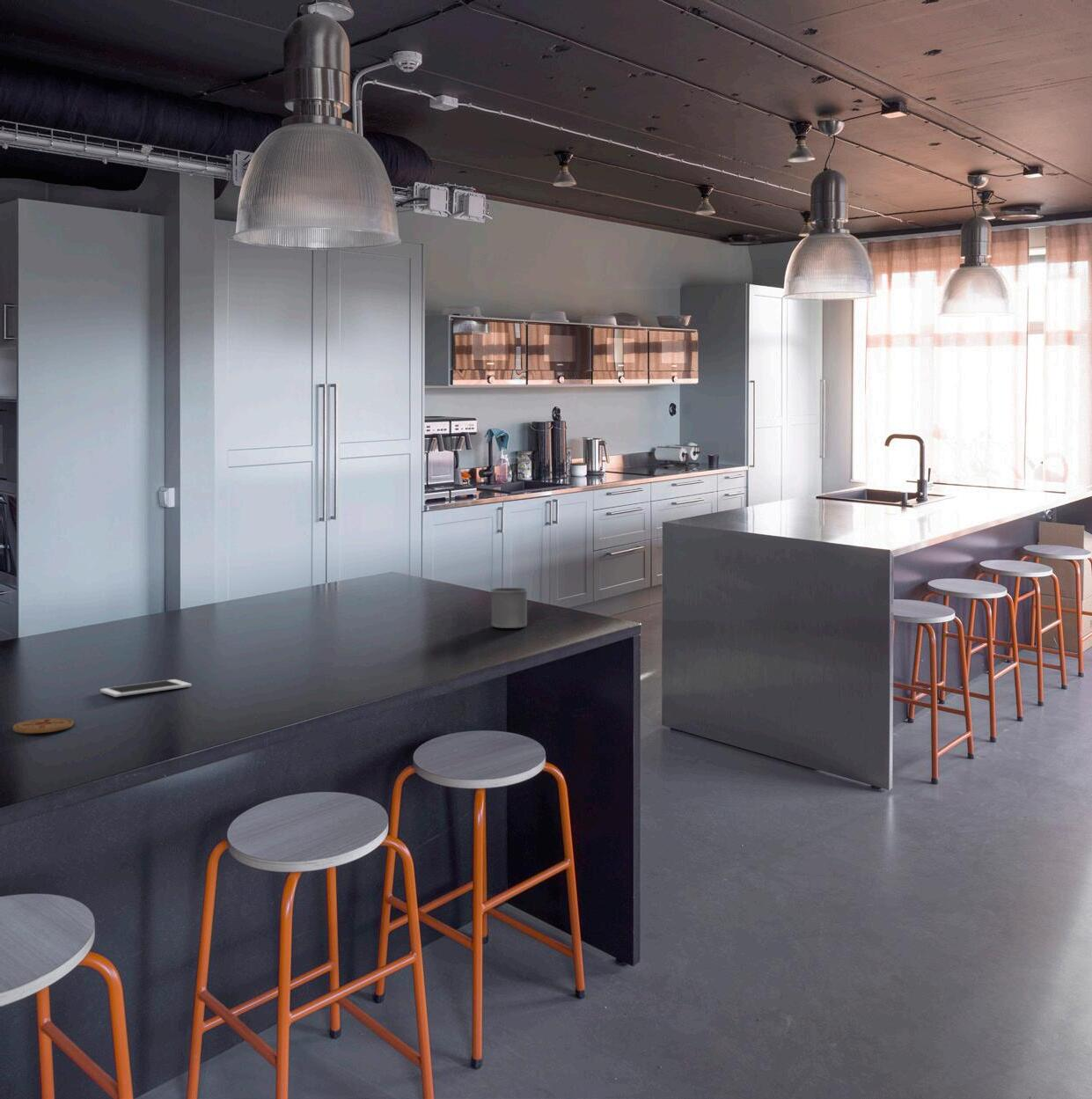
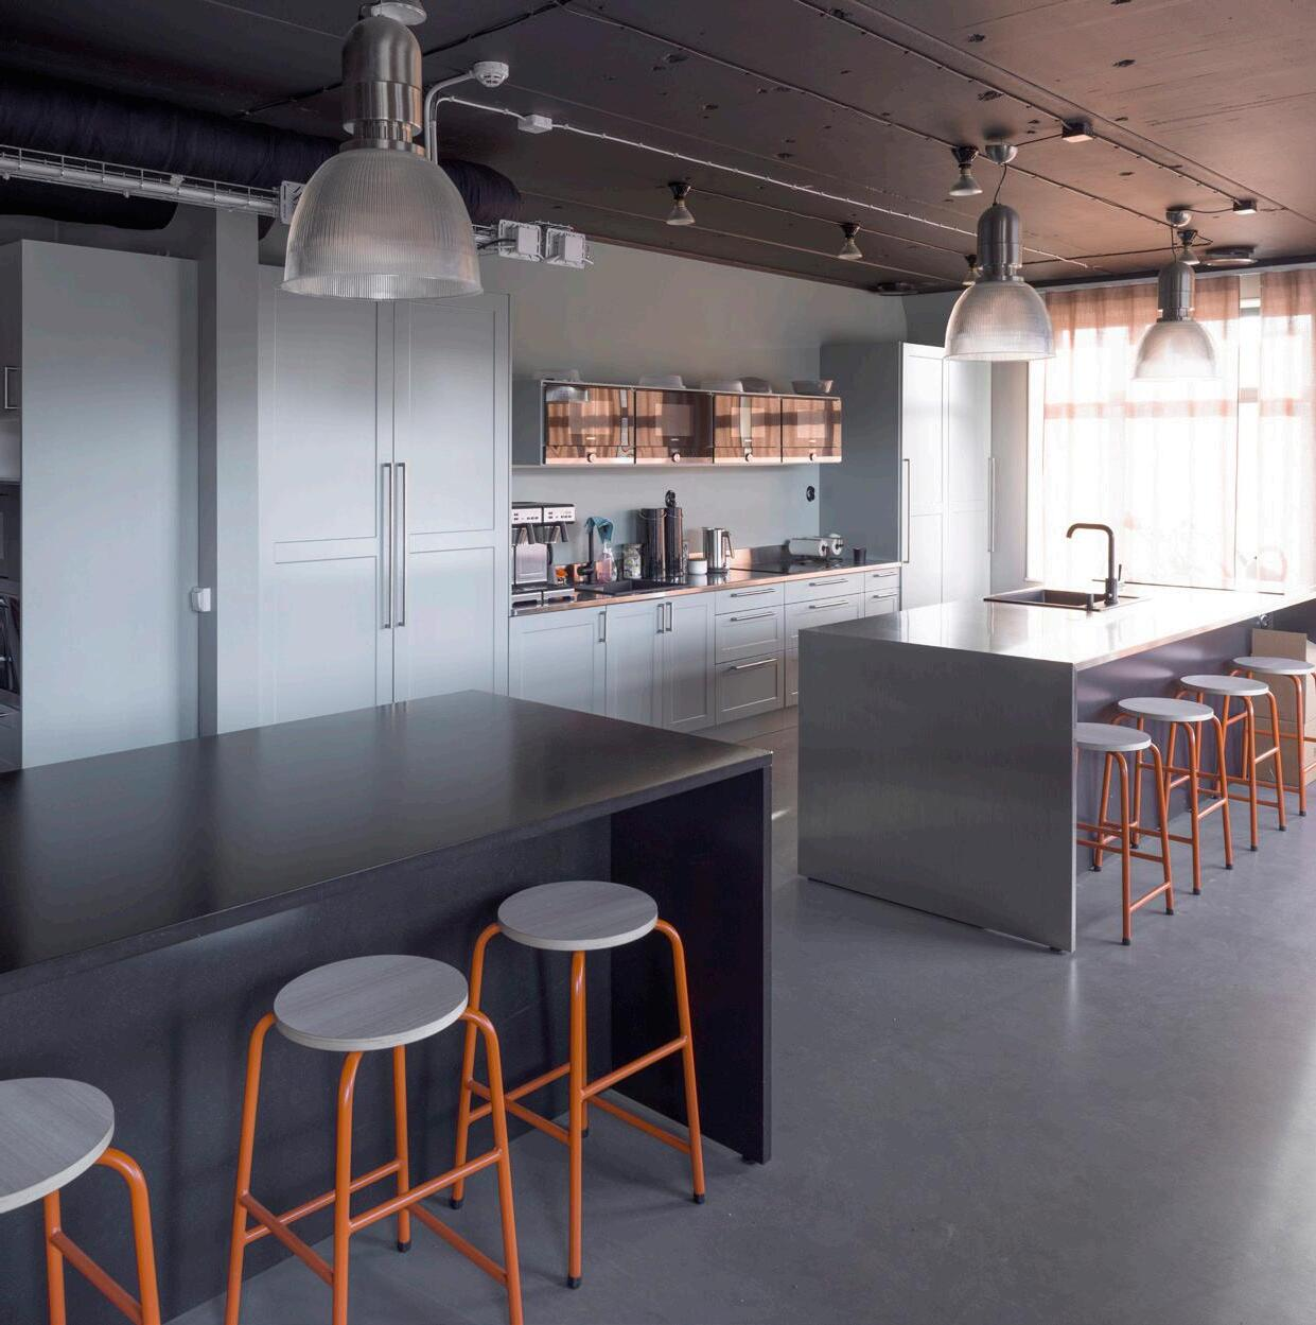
- coaster (43, 725)
- cell phone (146, 687)
- mug (511, 606)
